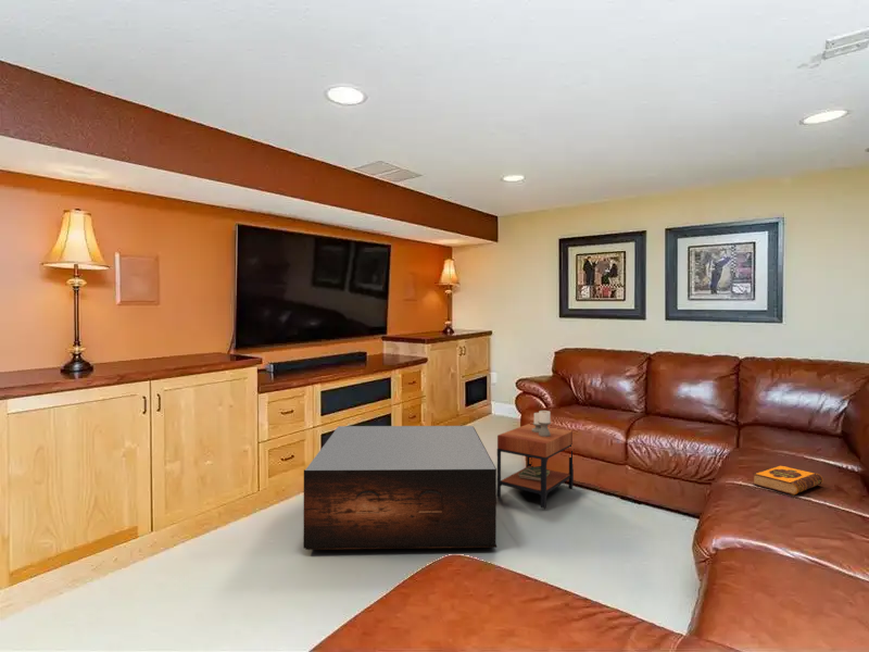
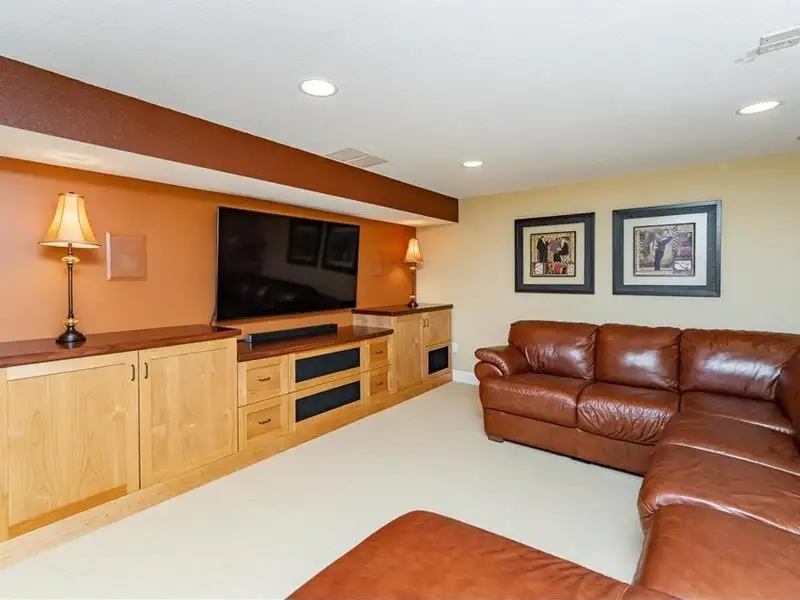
- side table (536, 450)
- hardback book (788, 479)
- coffee table (403, 477)
